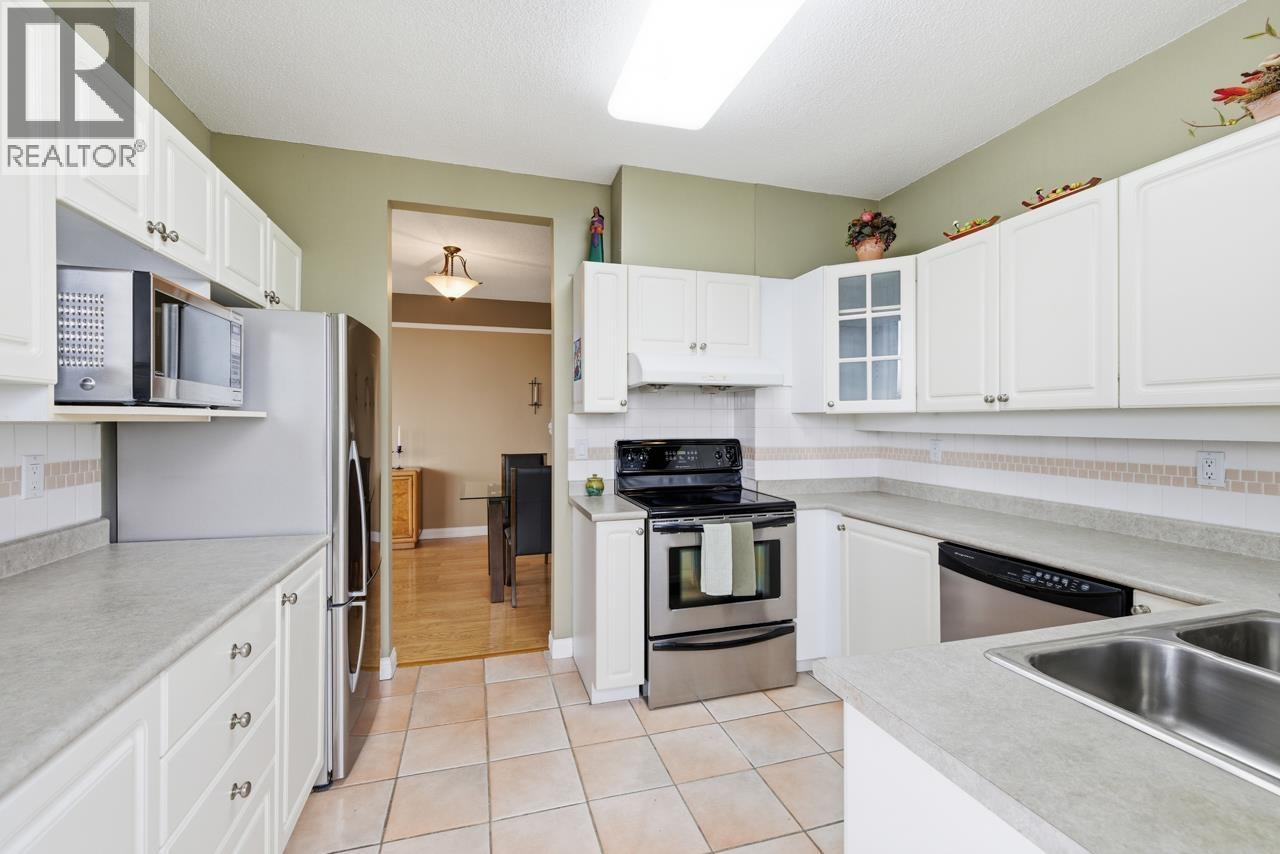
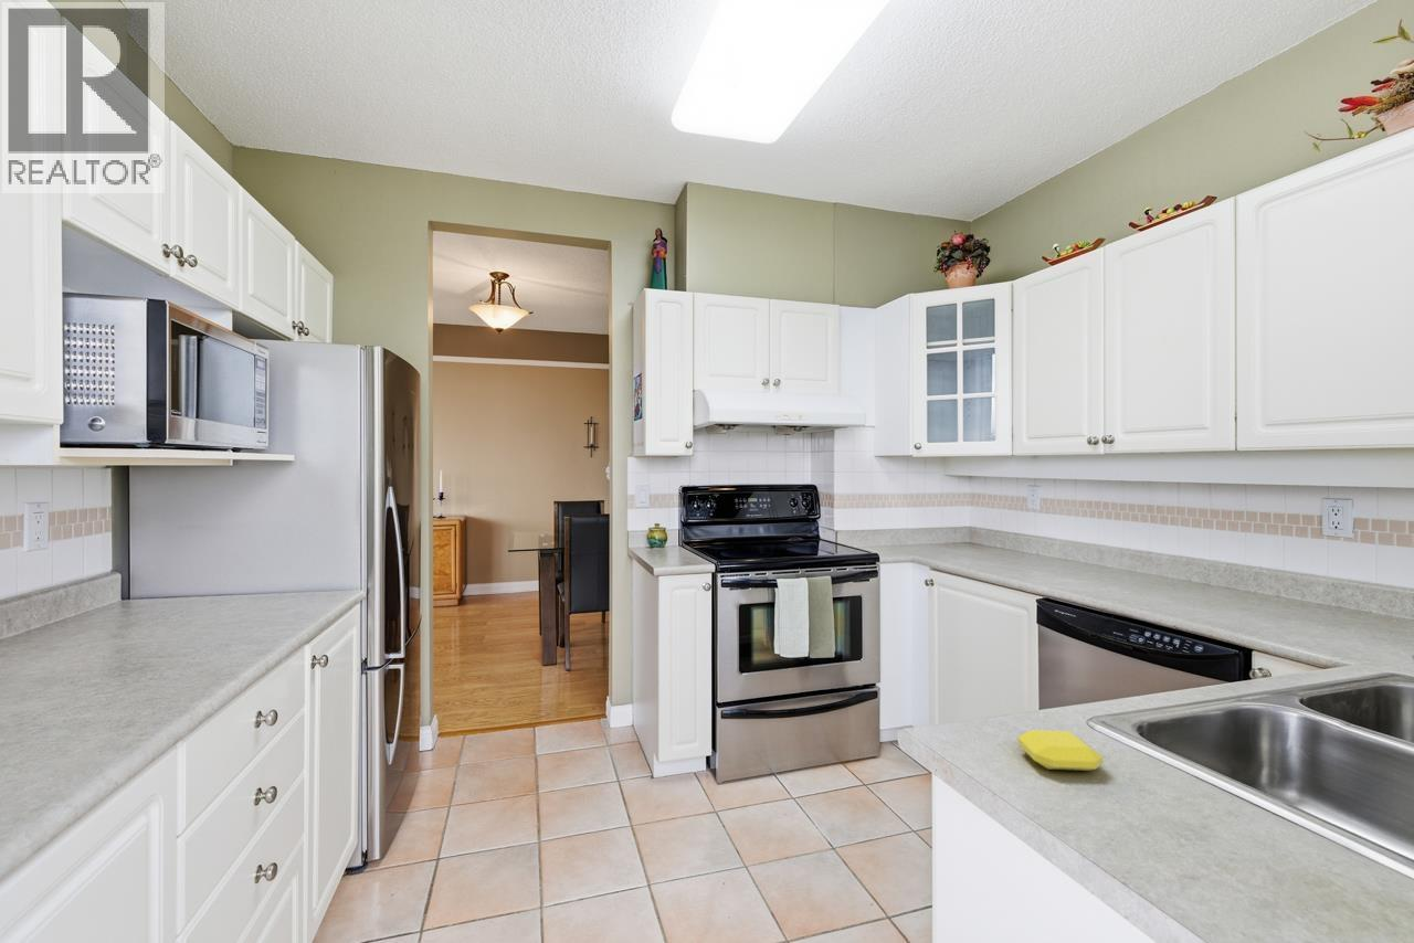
+ soap bar (1058, 749)
